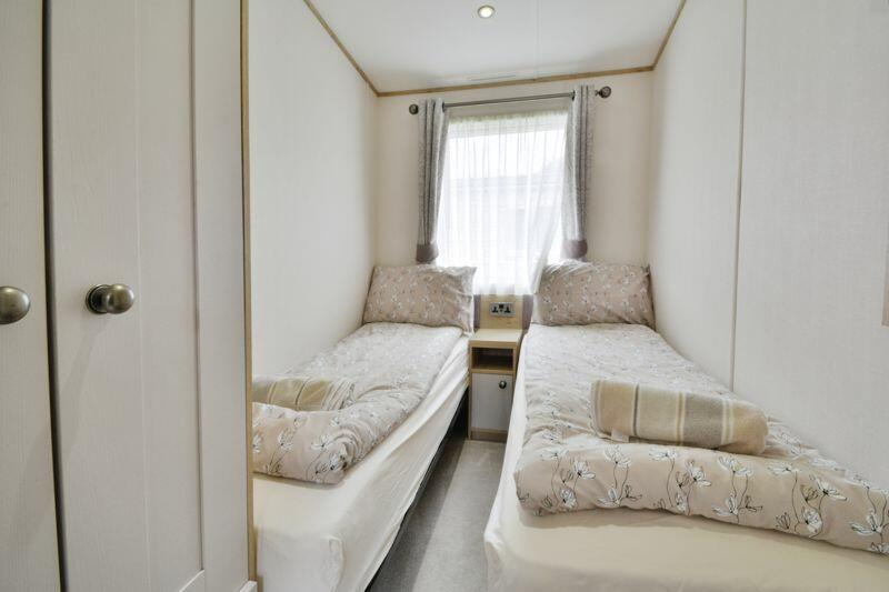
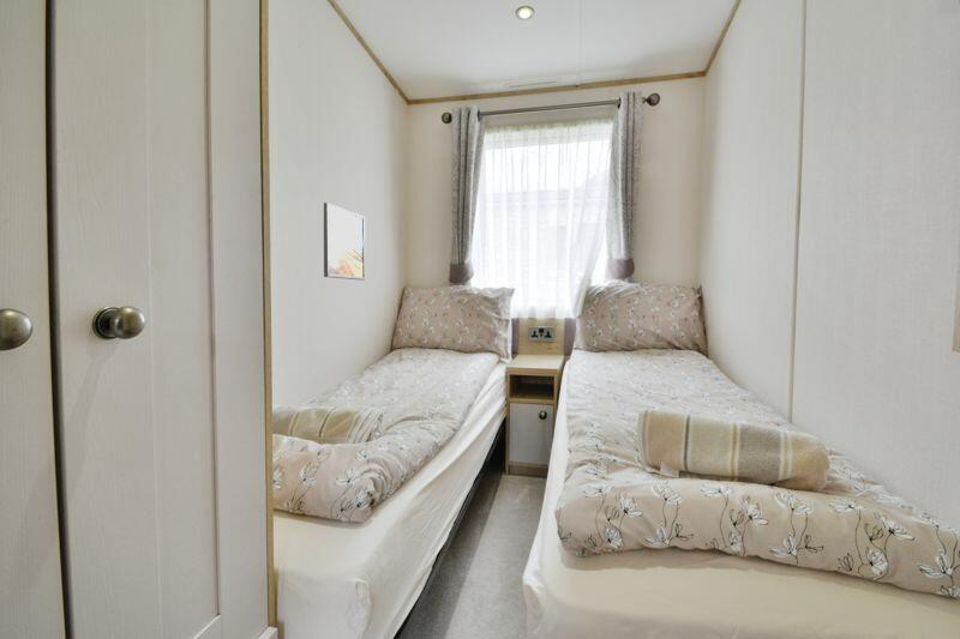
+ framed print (346, 245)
